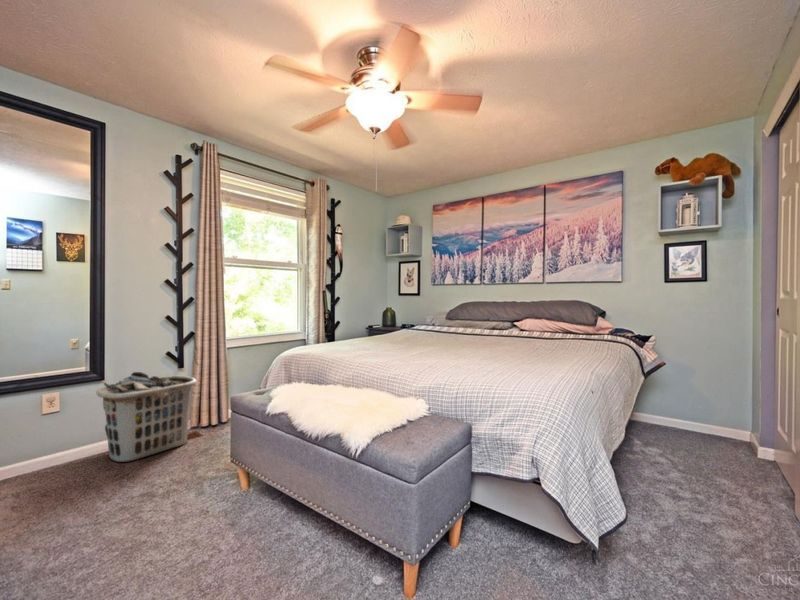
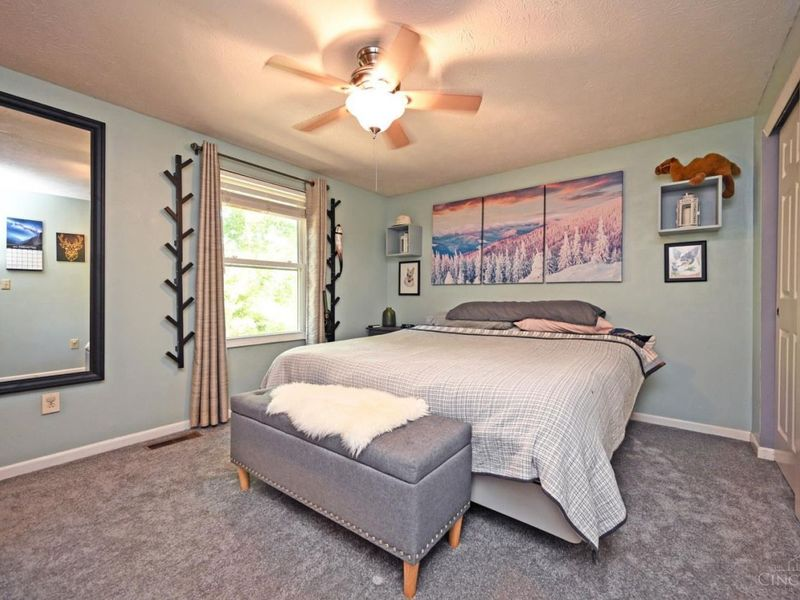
- clothes hamper (150, 410)
